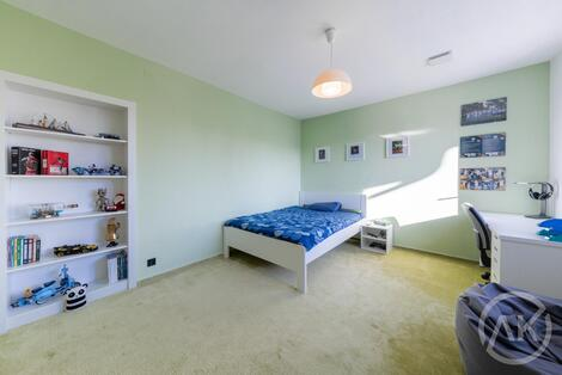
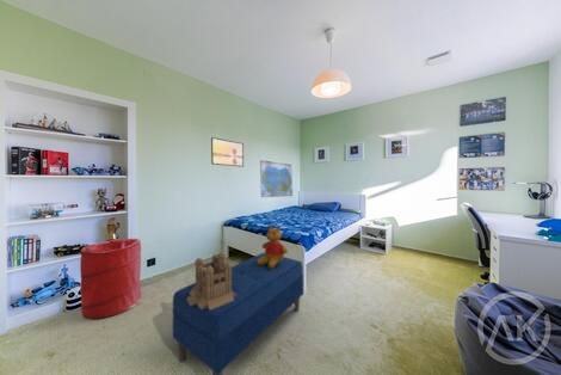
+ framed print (228, 153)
+ toy castle (209, 269)
+ laundry hamper (112, 272)
+ teddy bear (271, 244)
+ world map (277, 179)
+ bench (248, 302)
